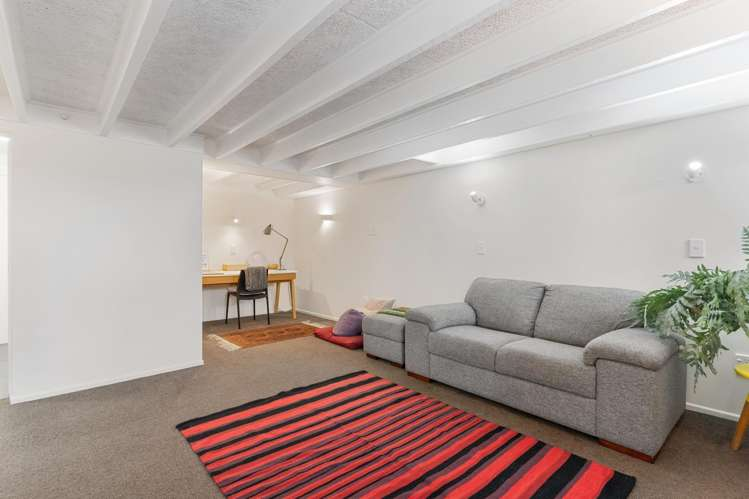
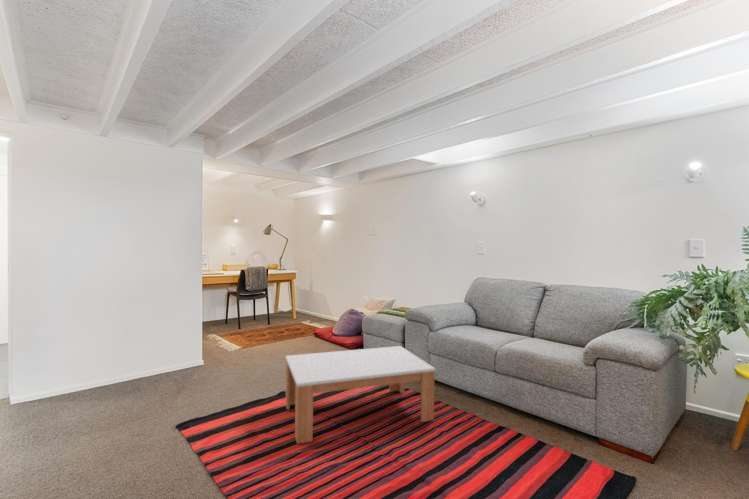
+ coffee table (356, 387)
